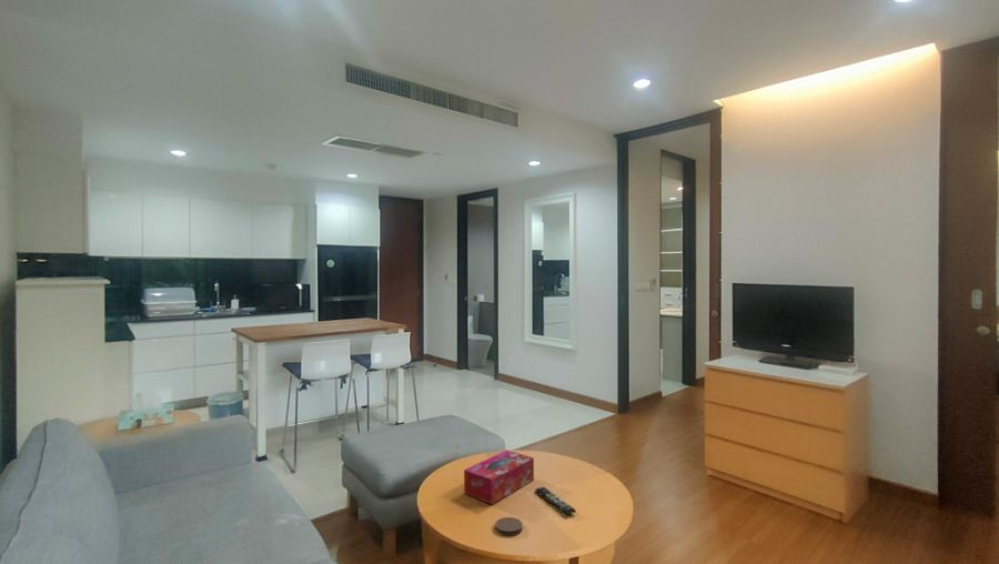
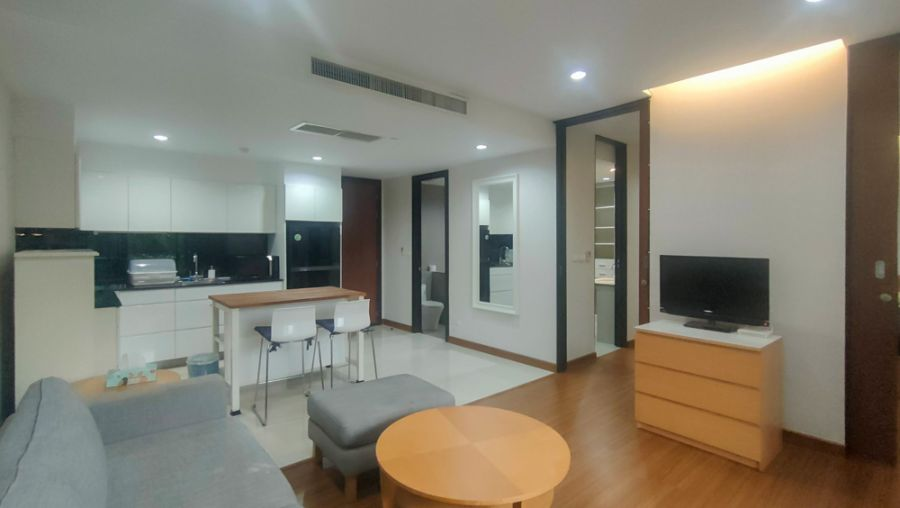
- remote control (554, 500)
- tissue box (500, 474)
- coaster (508, 525)
